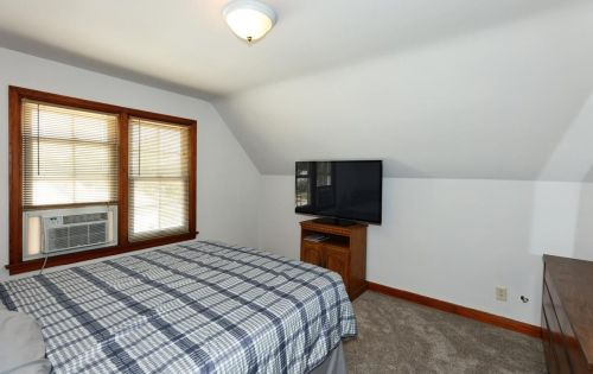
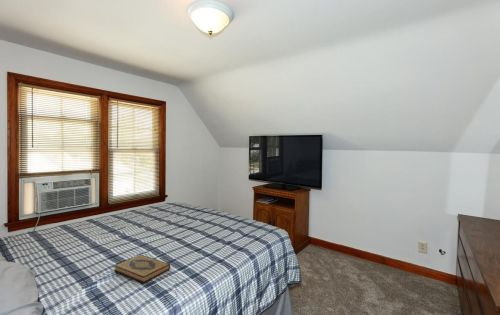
+ hardback book (142, 267)
